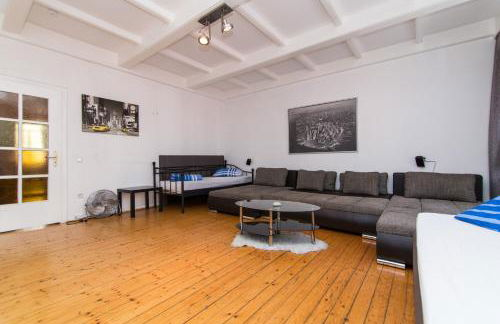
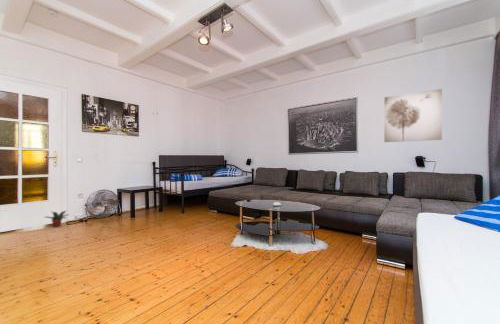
+ potted plant (57, 217)
+ wall art (411, 117)
